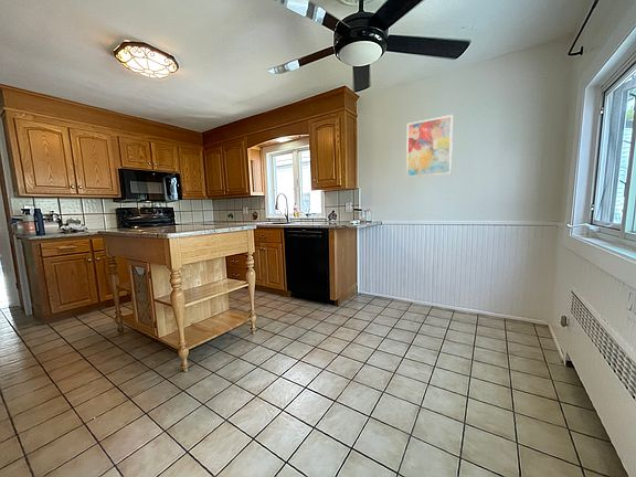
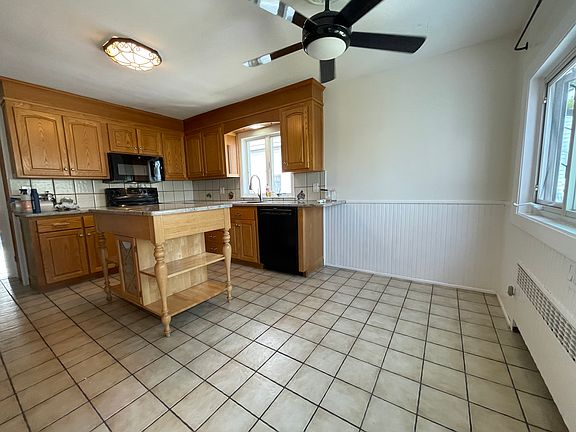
- wall art (428, 148)
